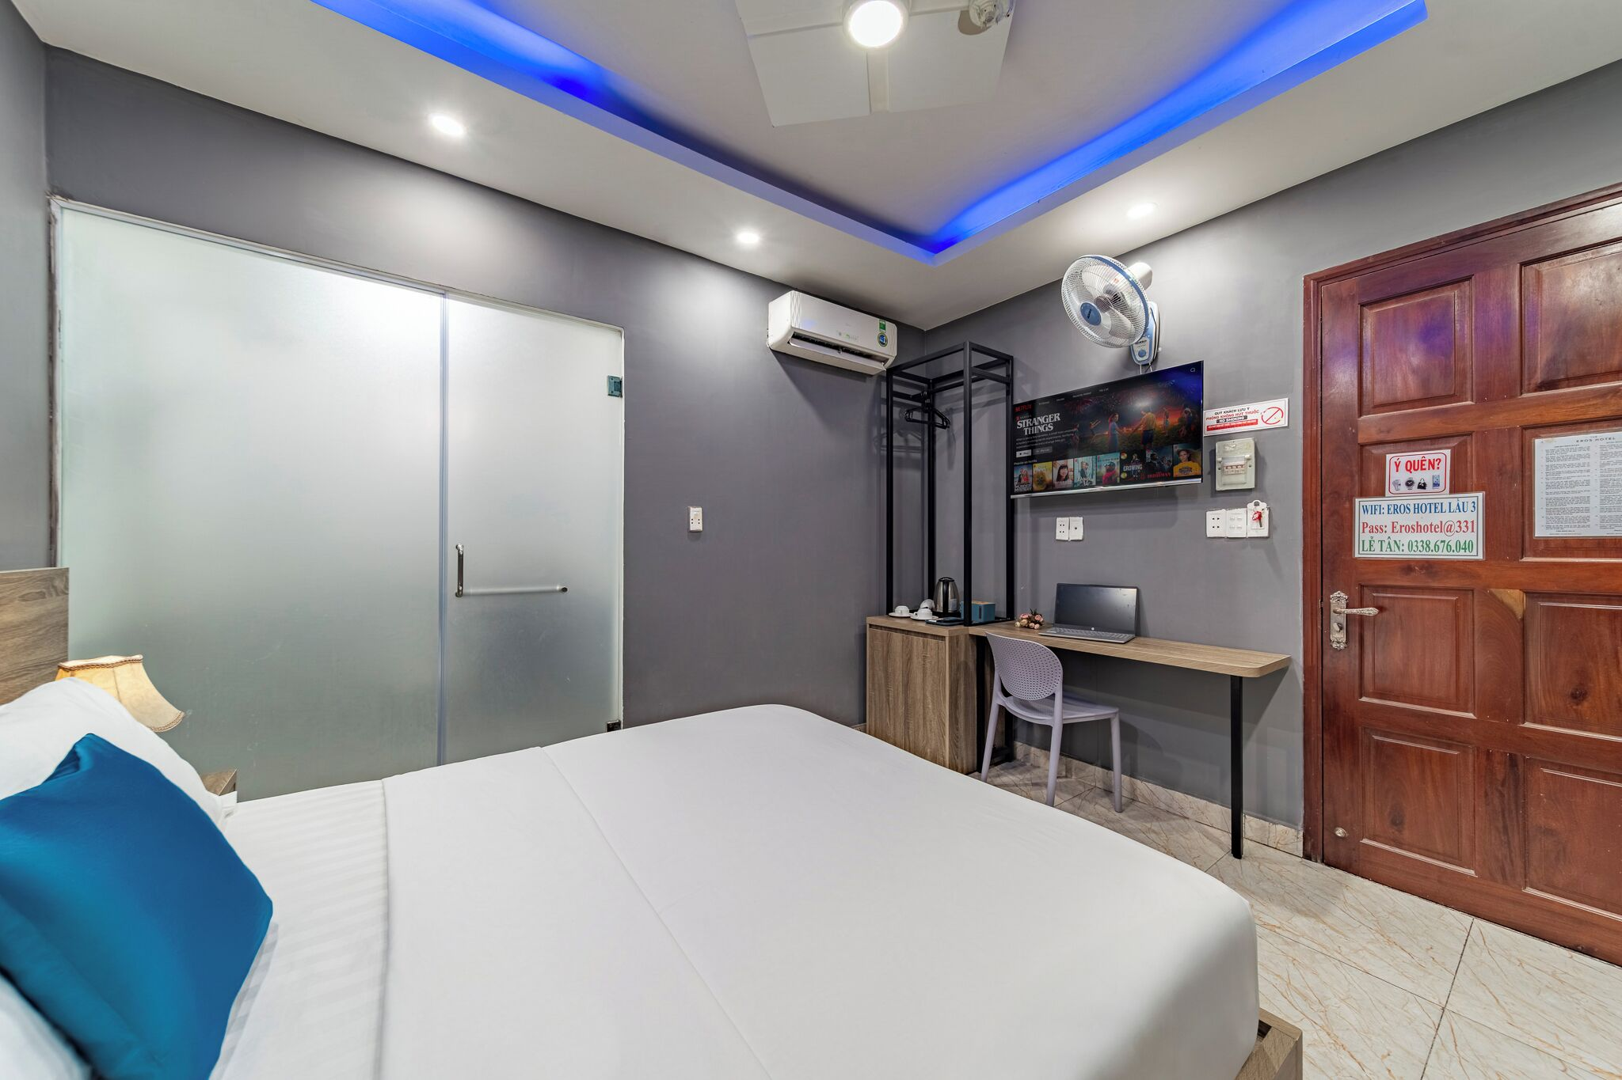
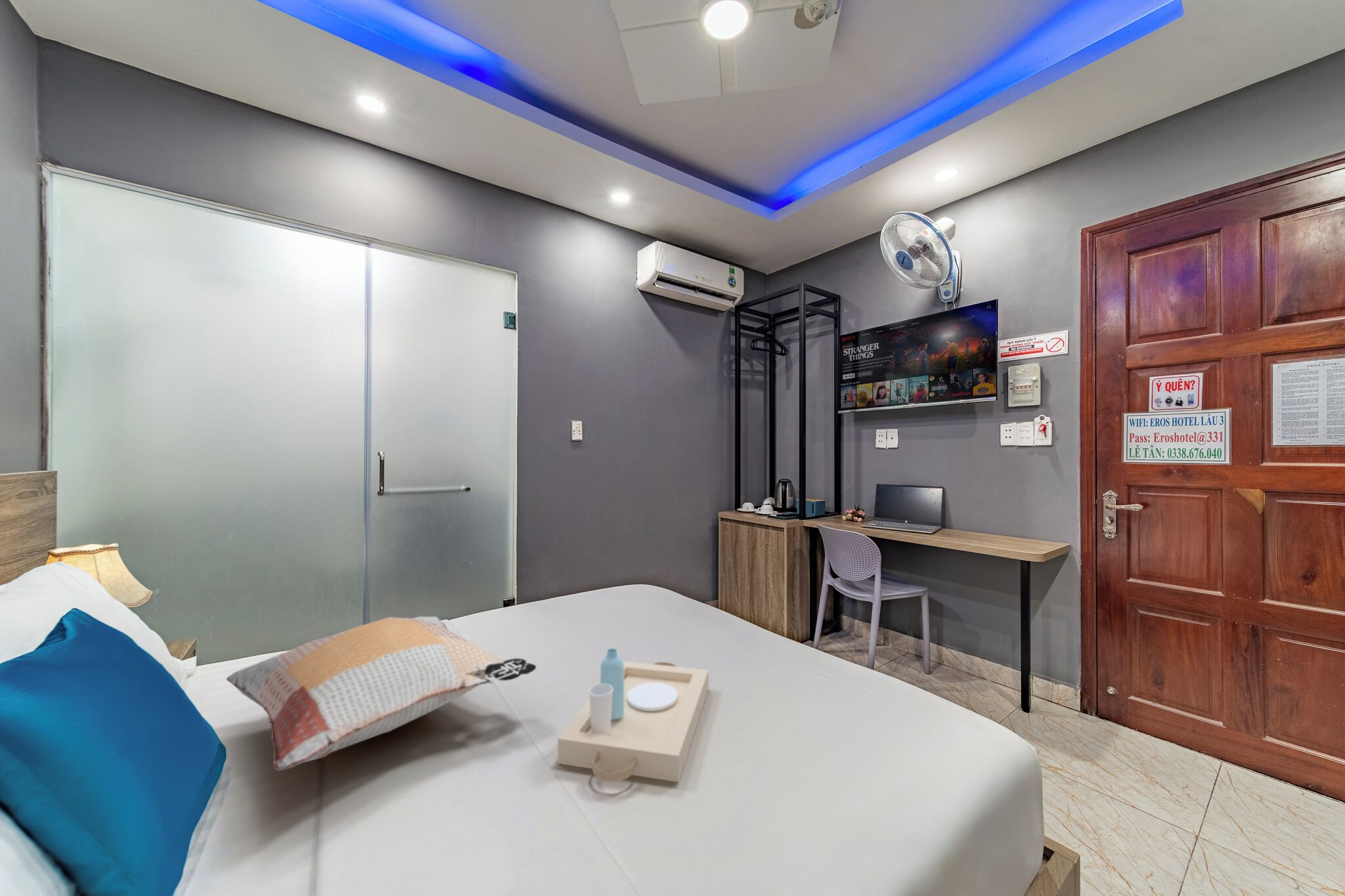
+ decorative pillow (386, 672)
+ serving tray (643, 682)
